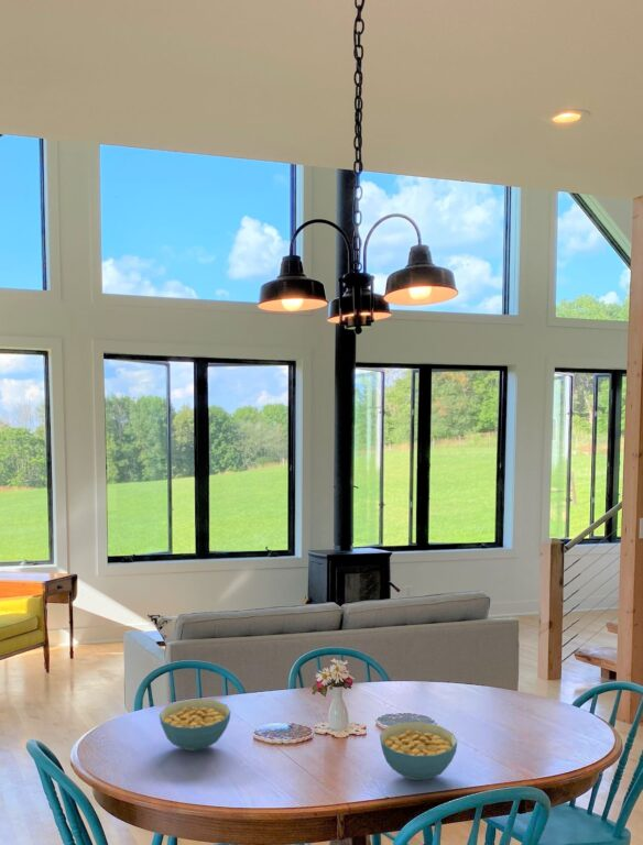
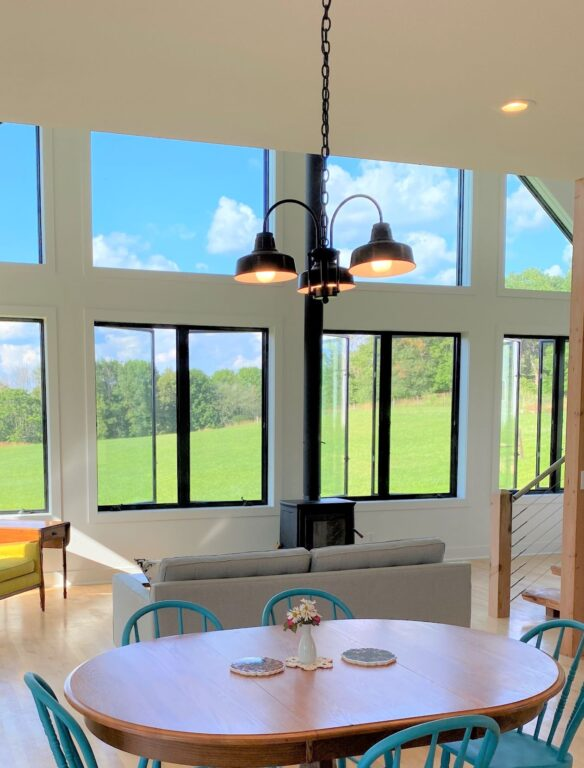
- cereal bowl (195, 729)
- cereal bowl (417, 756)
